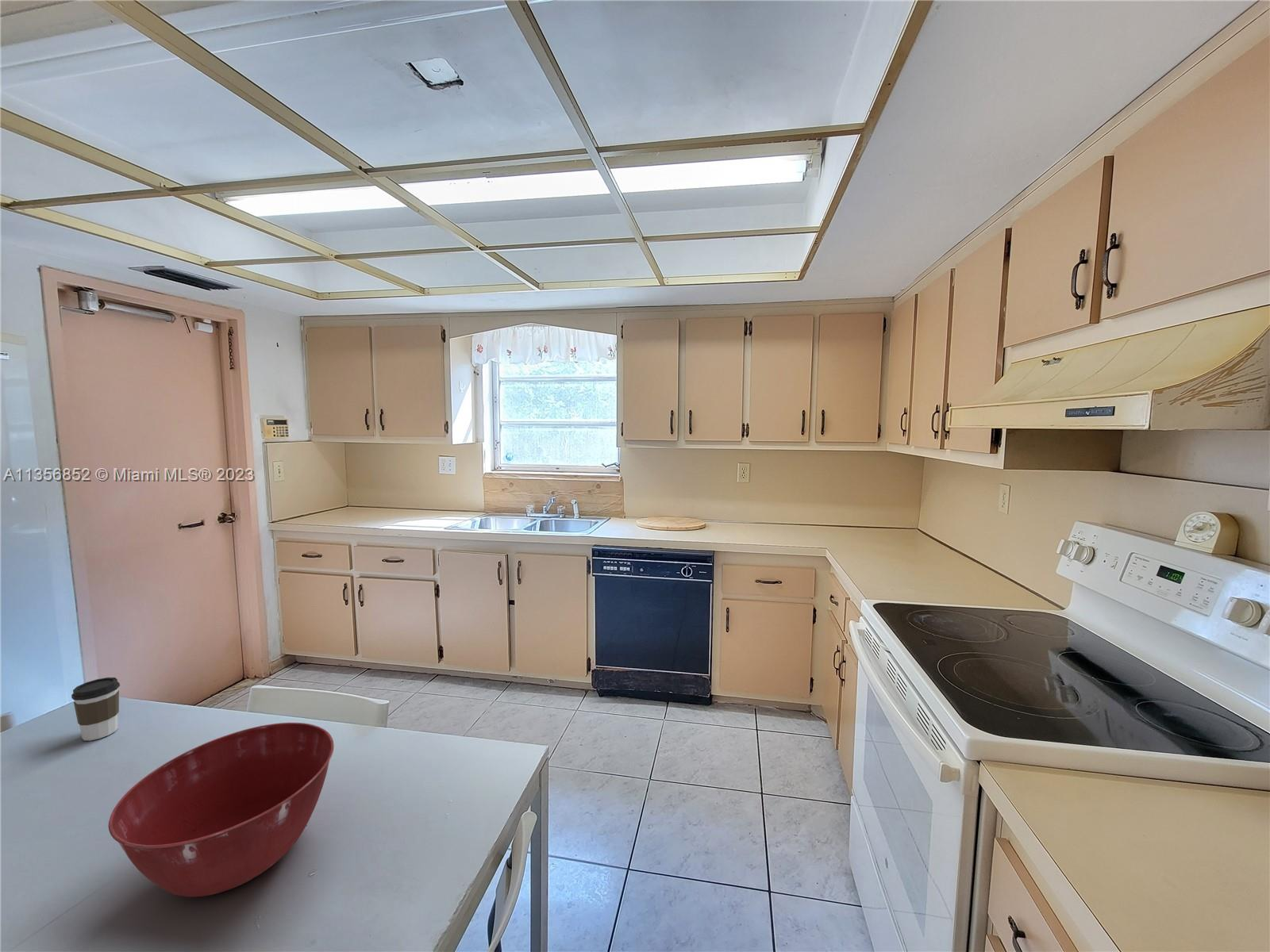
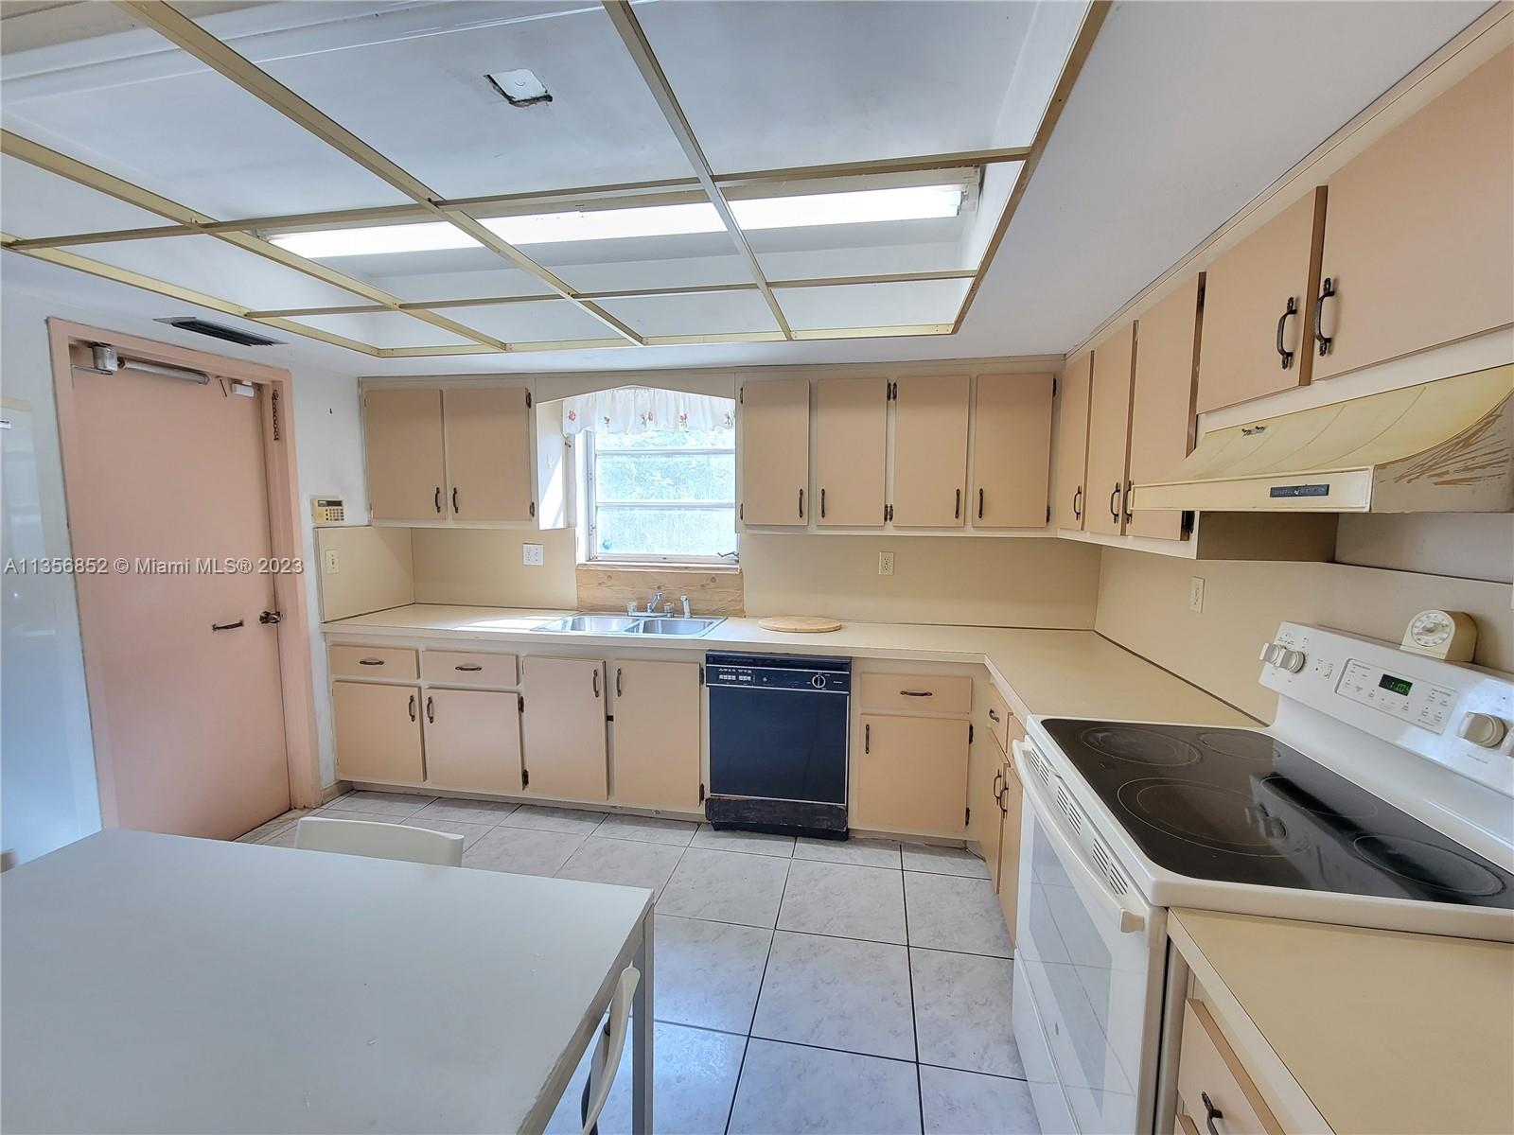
- coffee cup (98, 708)
- mixing bowl (236, 815)
